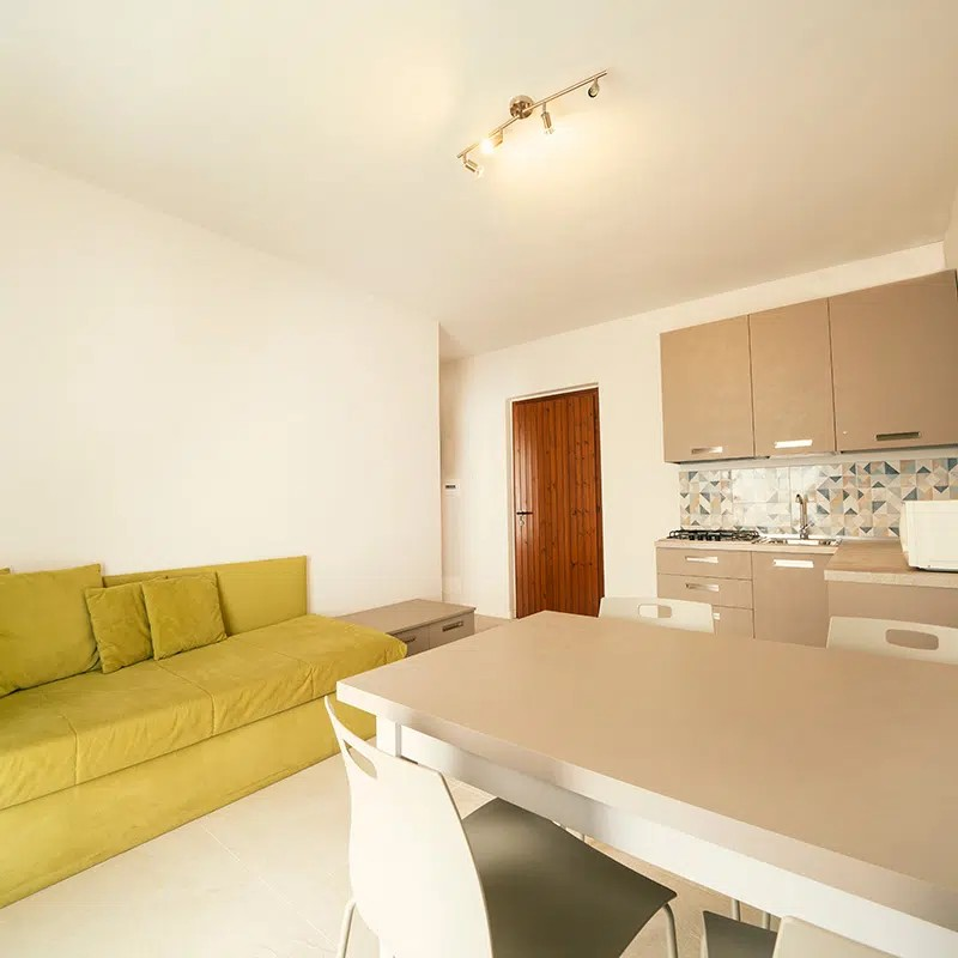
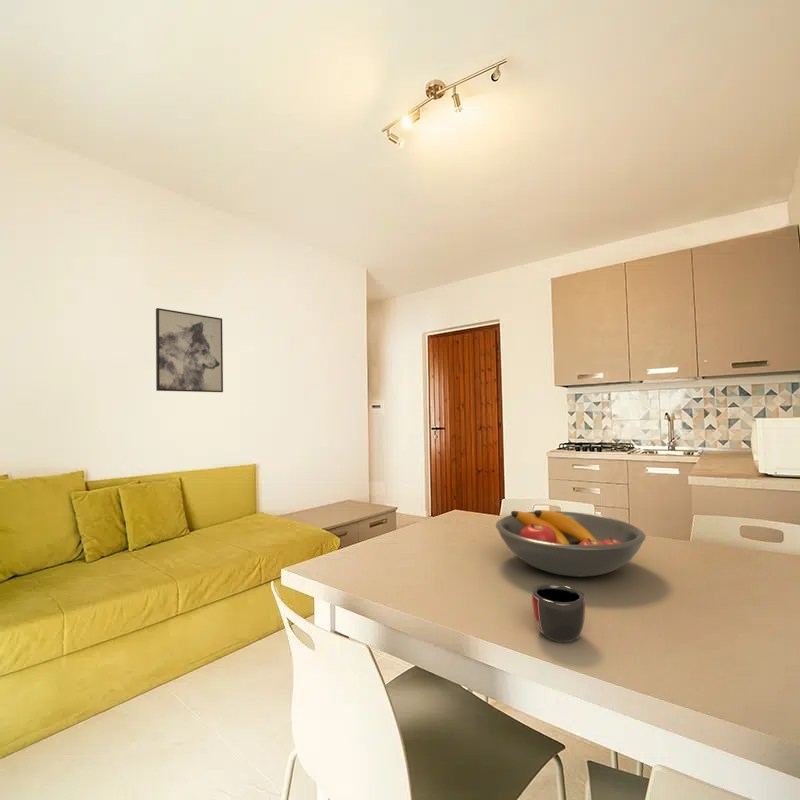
+ mug (556, 609)
+ wall art (191, 352)
+ fruit bowl (566, 540)
